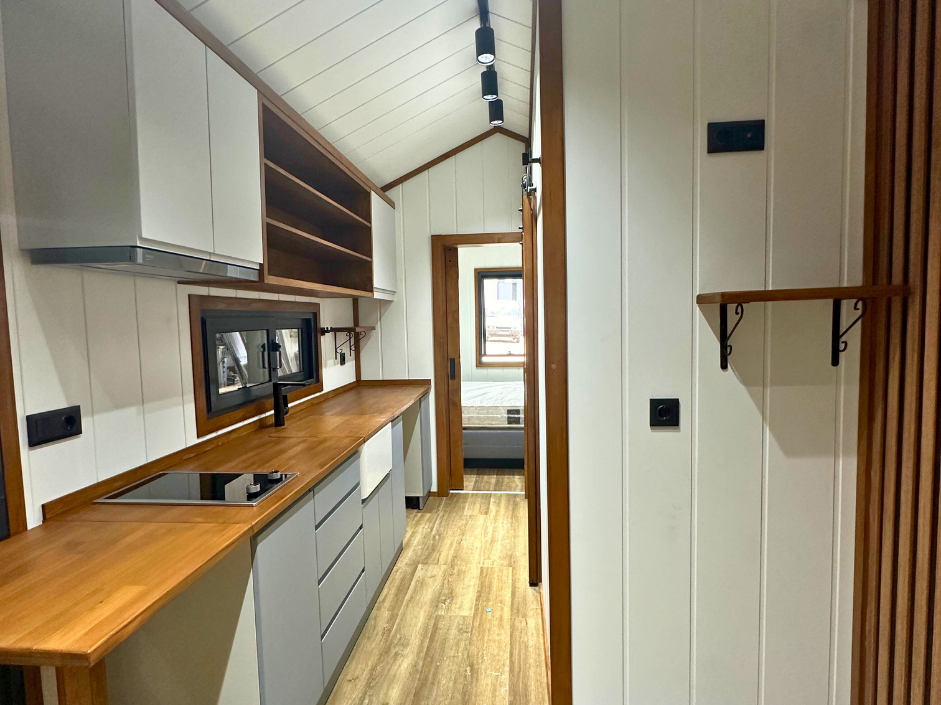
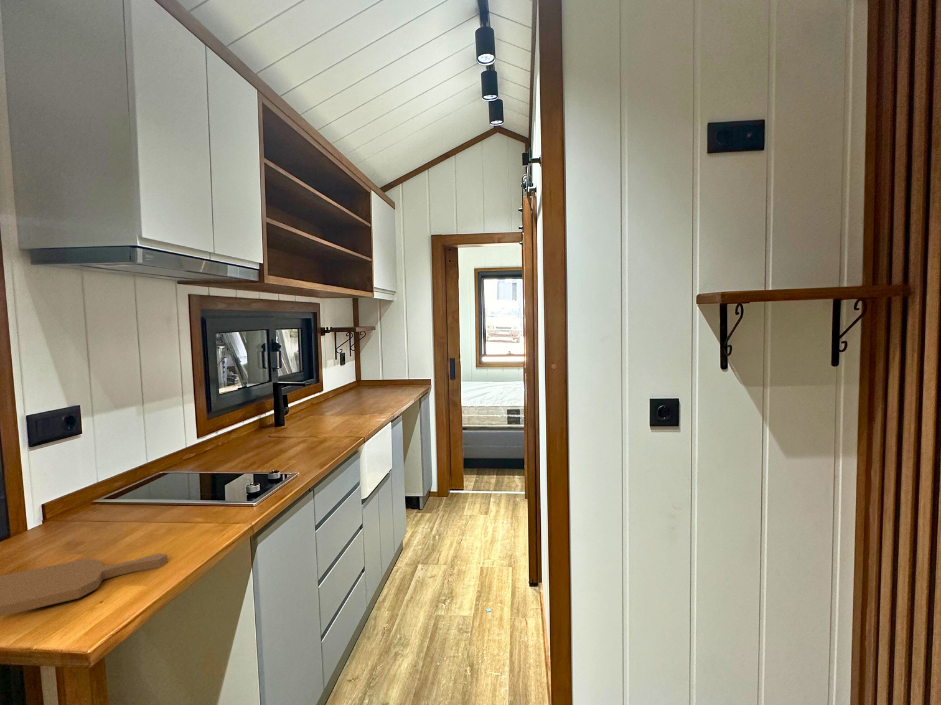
+ cutting board (56, 583)
